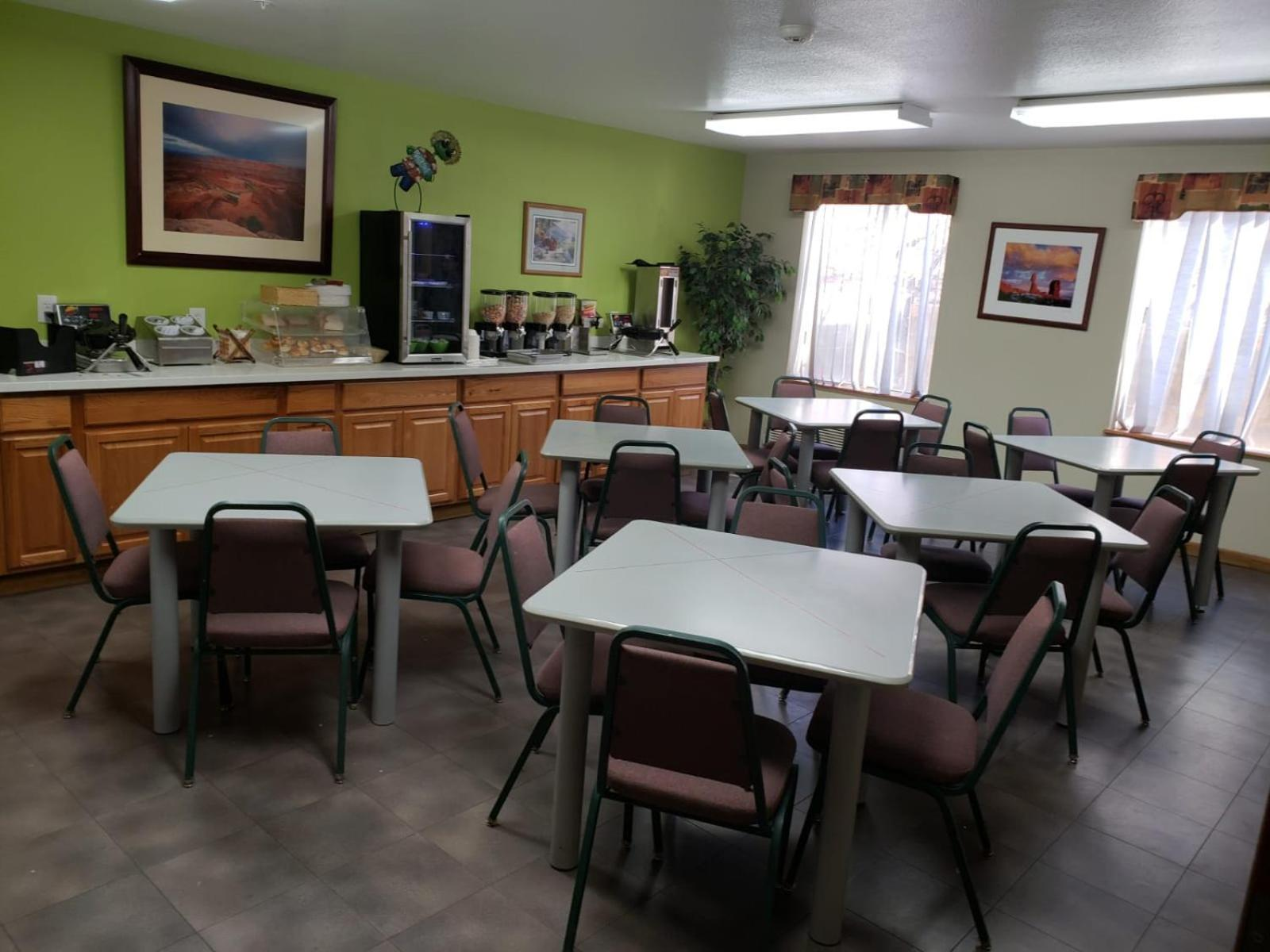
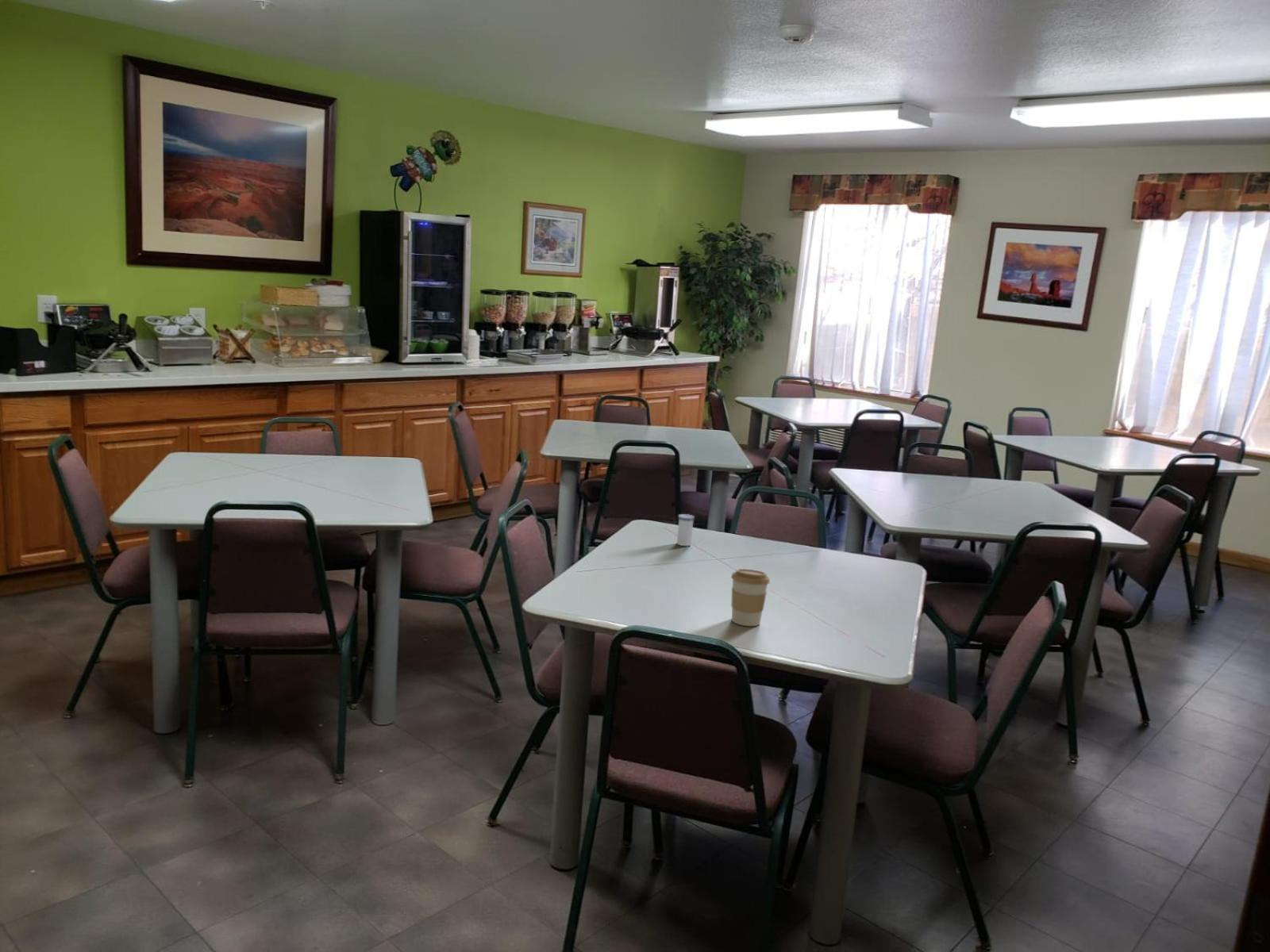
+ coffee cup (749, 596)
+ salt shaker (685, 530)
